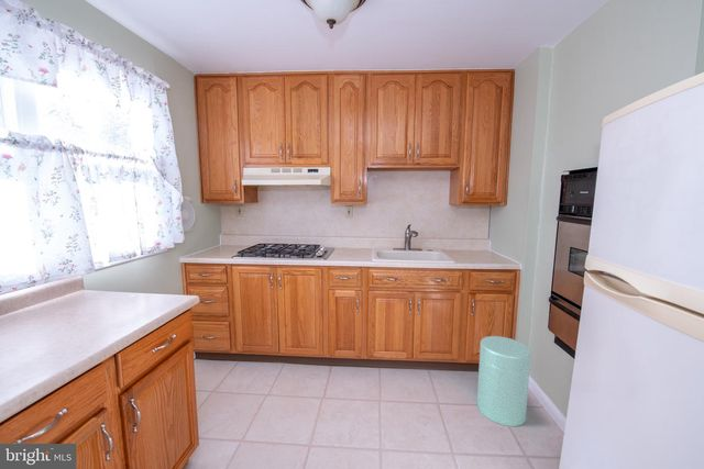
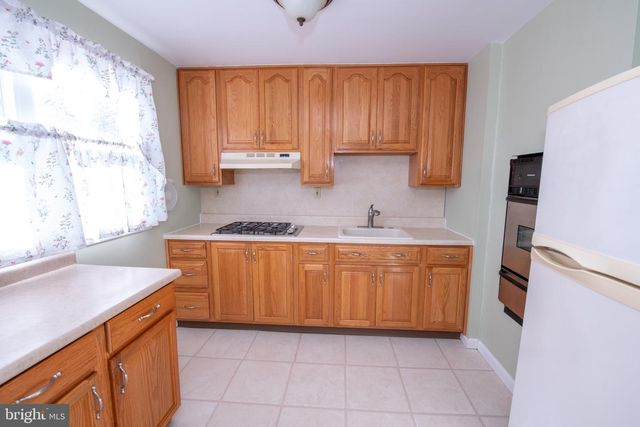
- trash can (504, 376)
